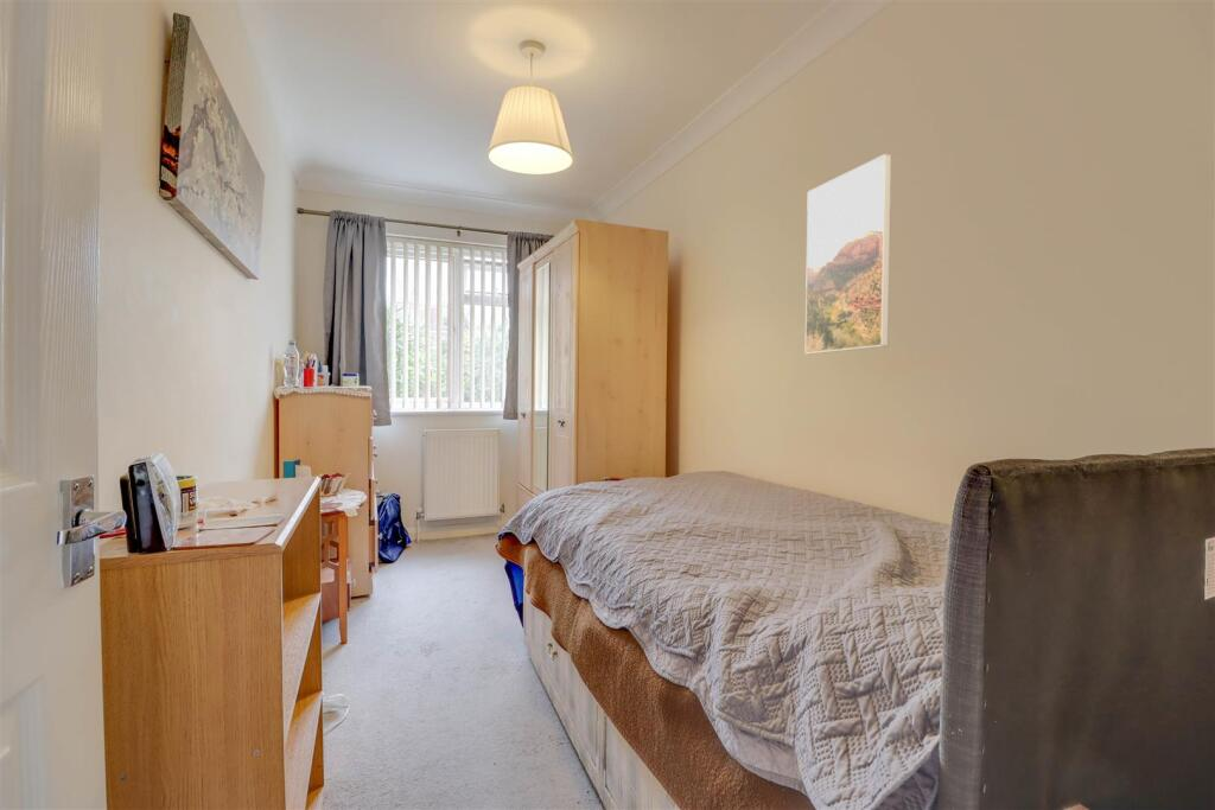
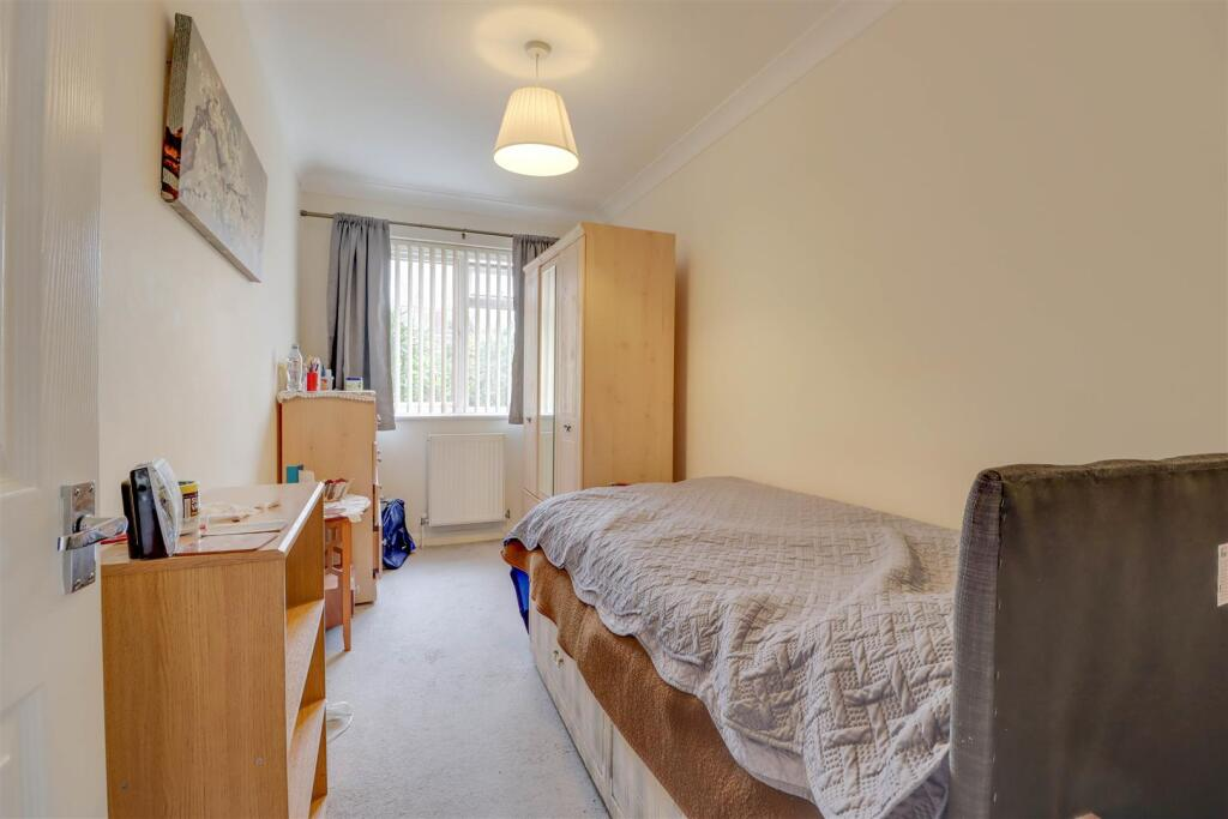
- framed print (844, 262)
